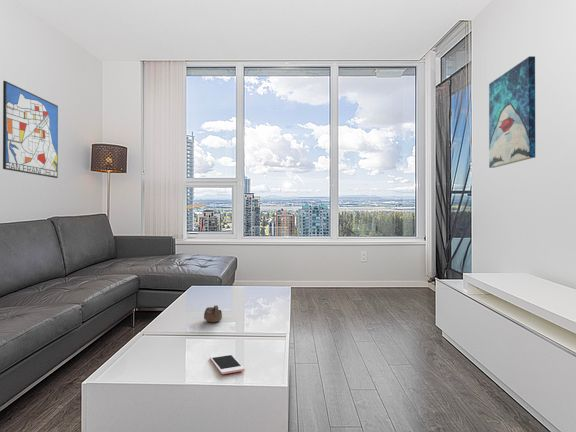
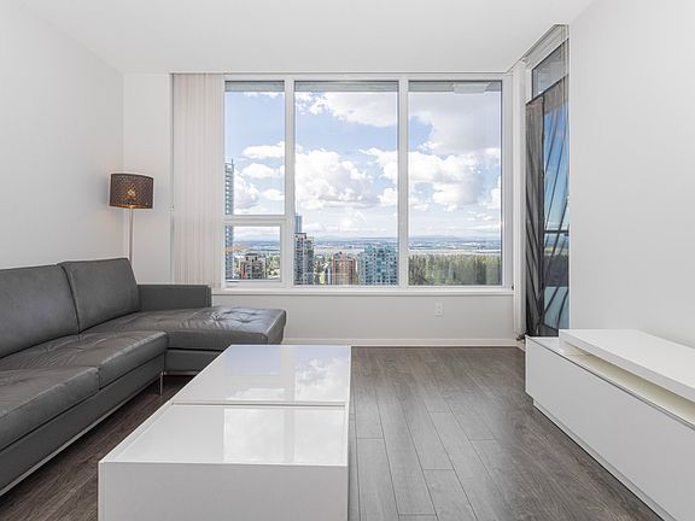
- cup (212, 312)
- wall art (510, 117)
- cell phone (226, 363)
- wall art (33, 134)
